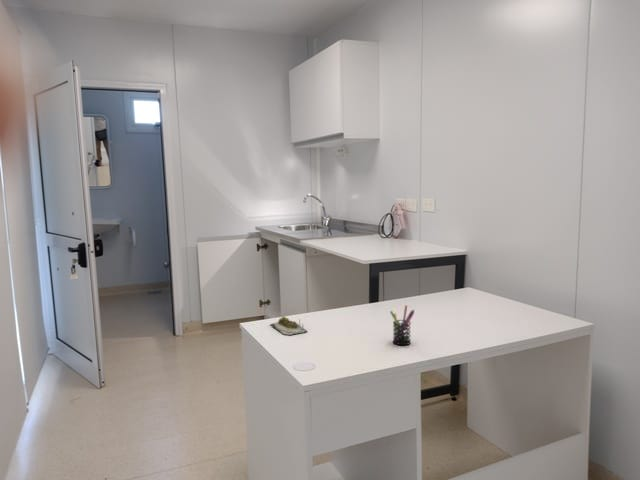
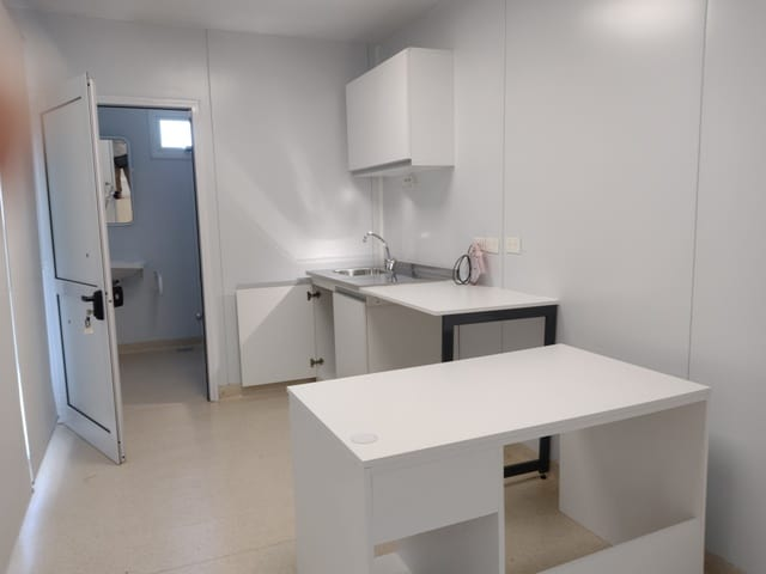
- succulent plant (288, 323)
- pen holder (401, 324)
